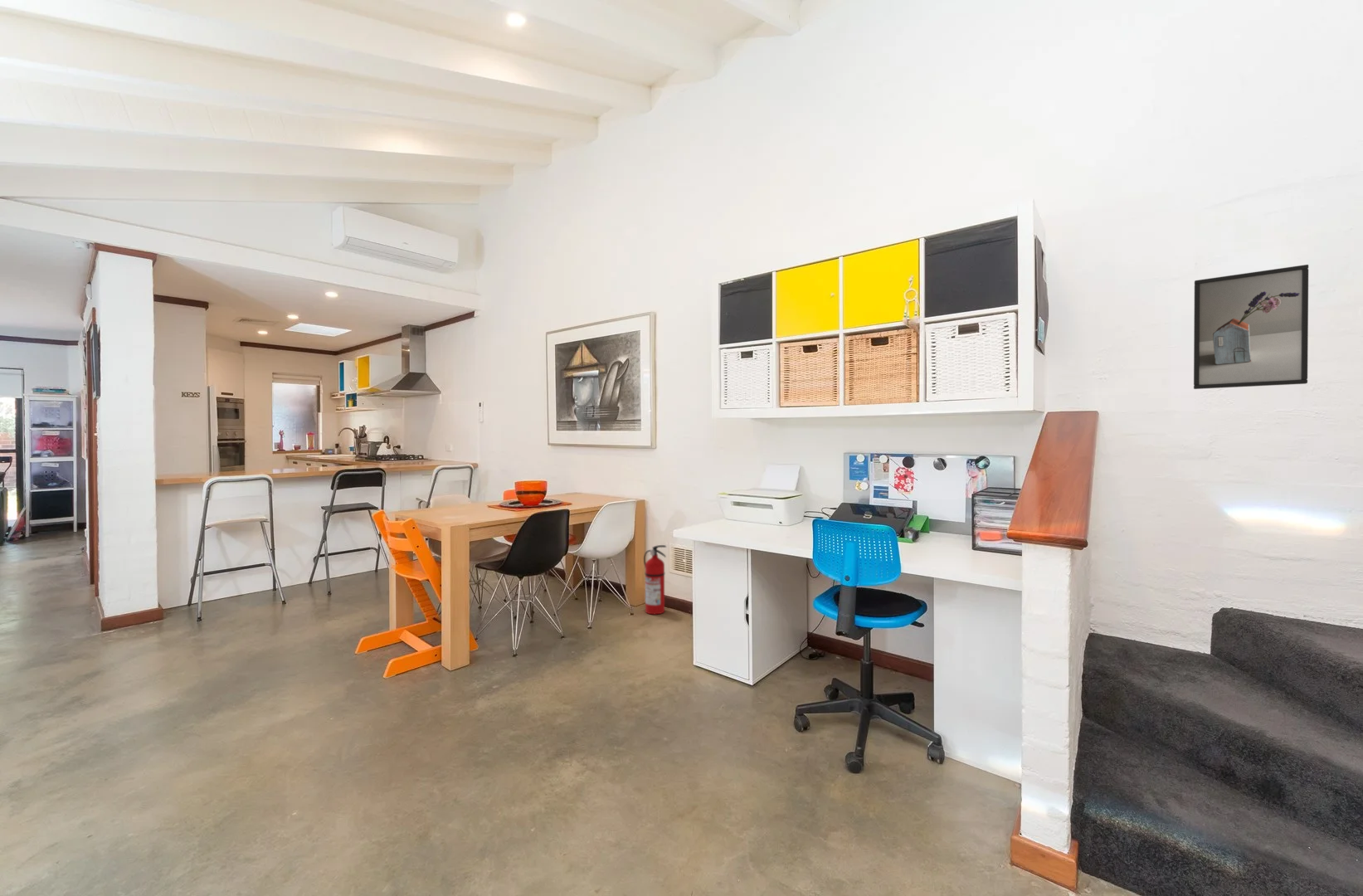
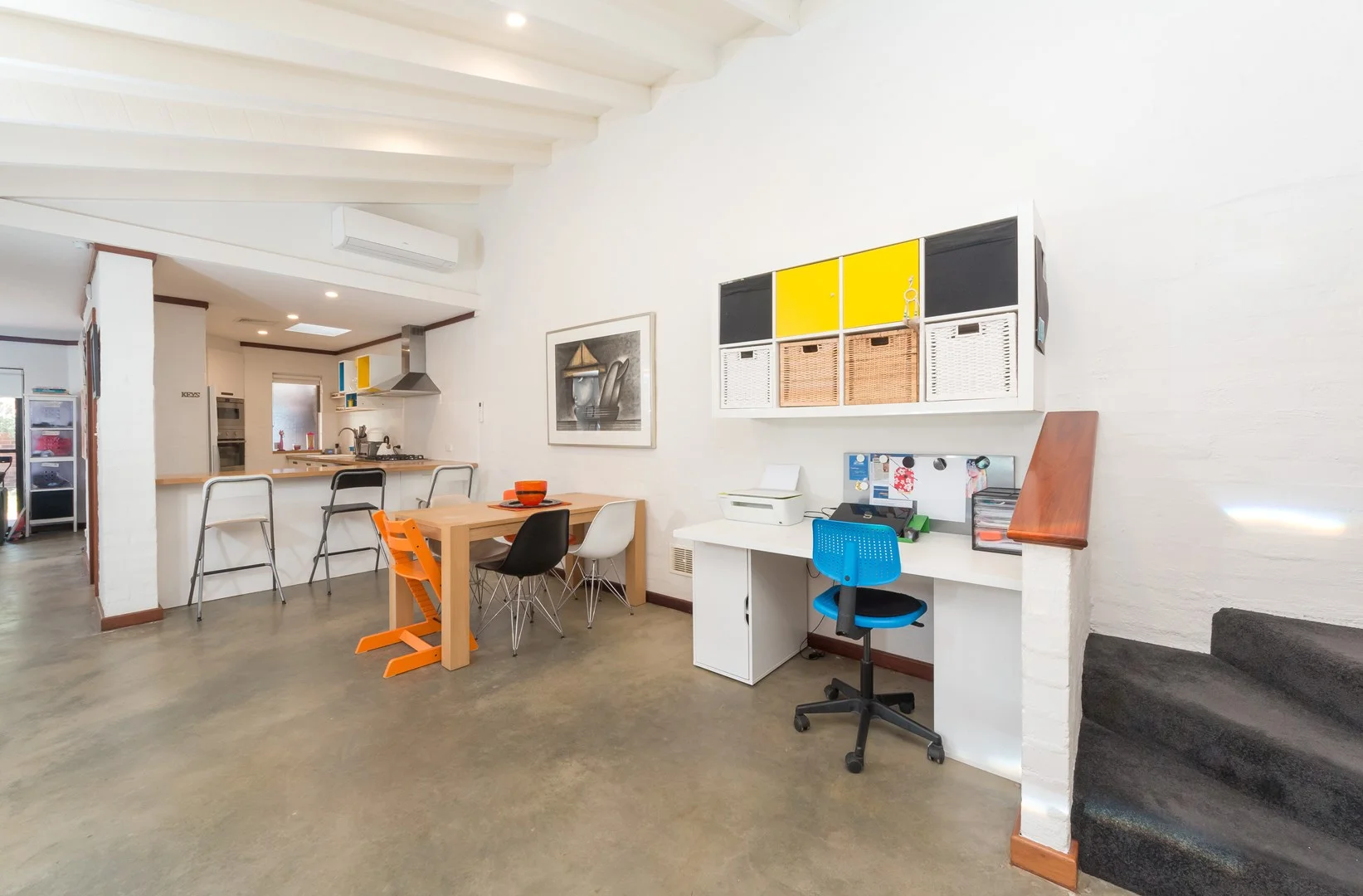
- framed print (1248, 329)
- fire extinguisher (655, 577)
